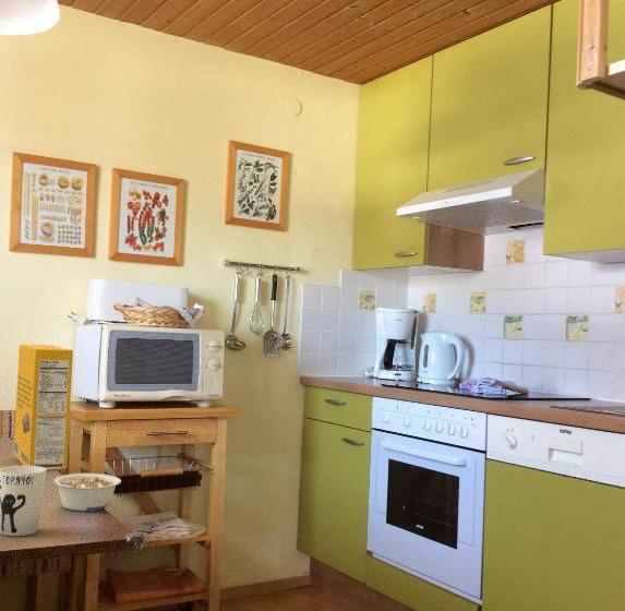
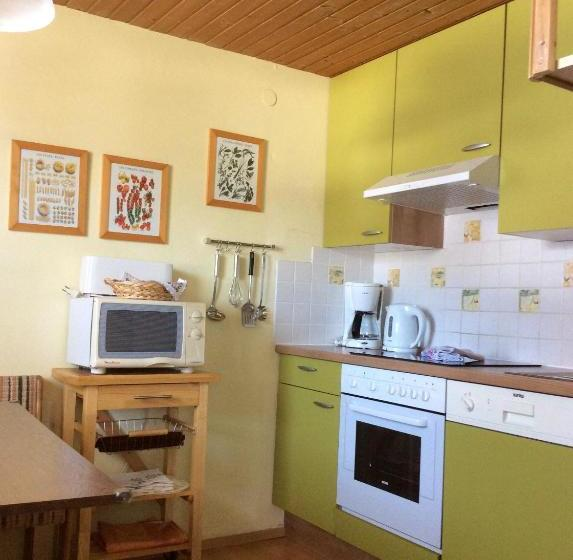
- cup (21, 500)
- legume (87, 490)
- cereal box (41, 404)
